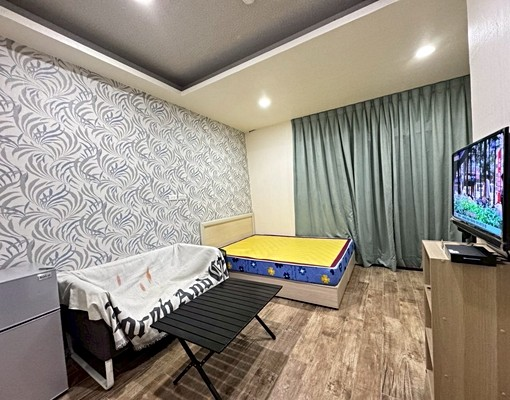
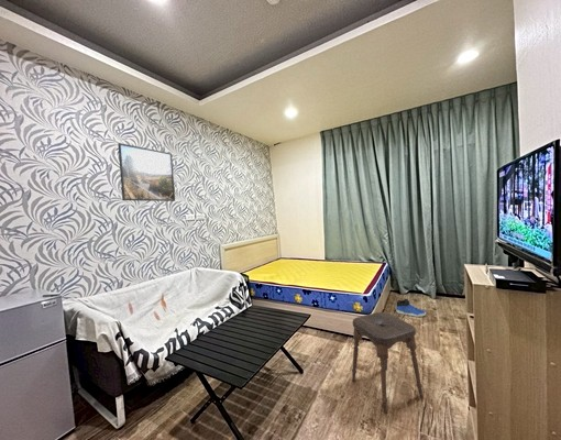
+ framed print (148, 175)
+ stool (384, 355)
+ sneaker (410, 306)
